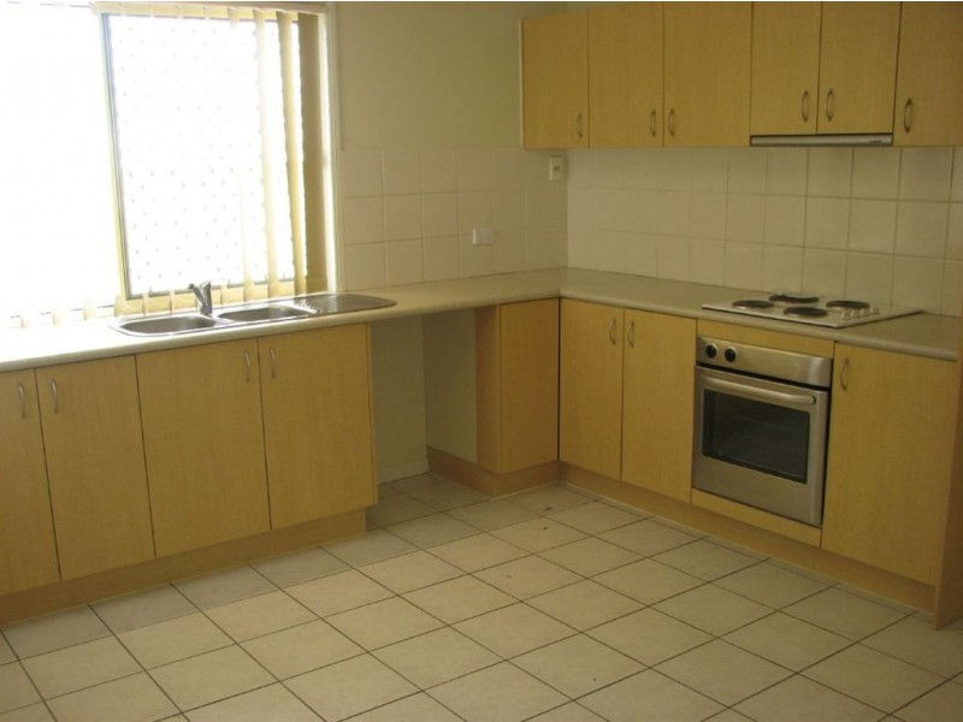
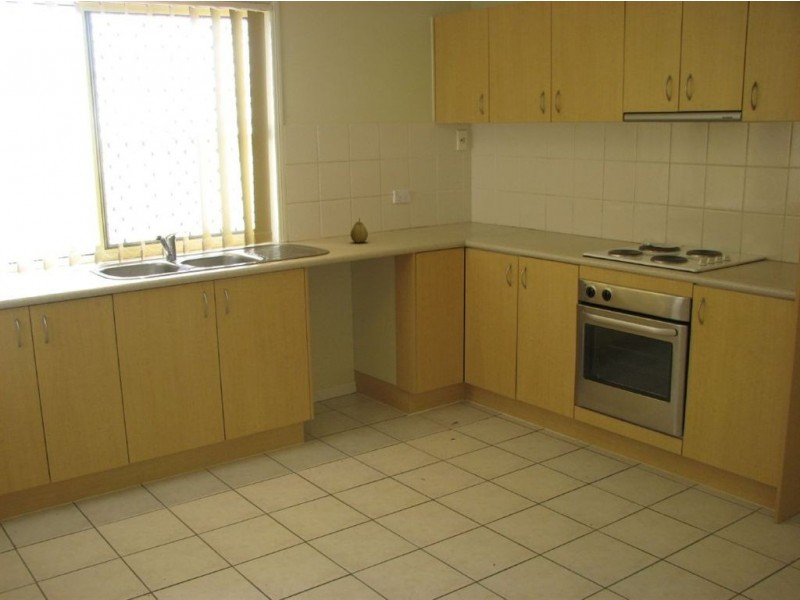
+ fruit (359, 230)
